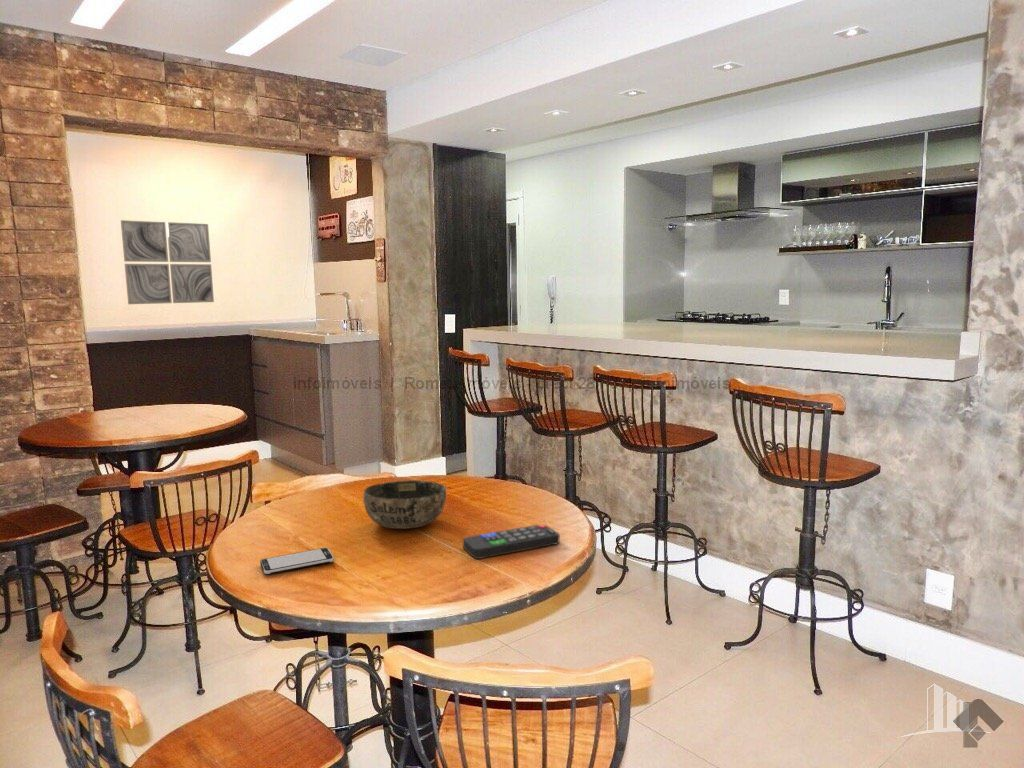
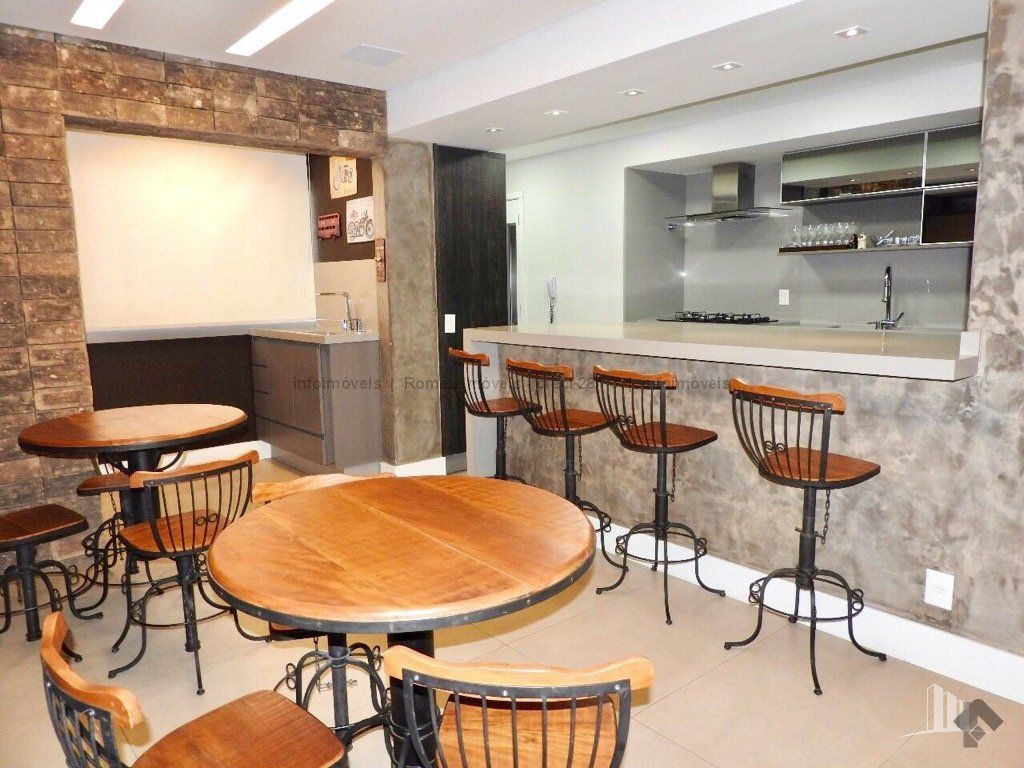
- wall art (168, 264)
- smartphone (297, 561)
- bowl (405, 505)
- remote control (511, 539)
